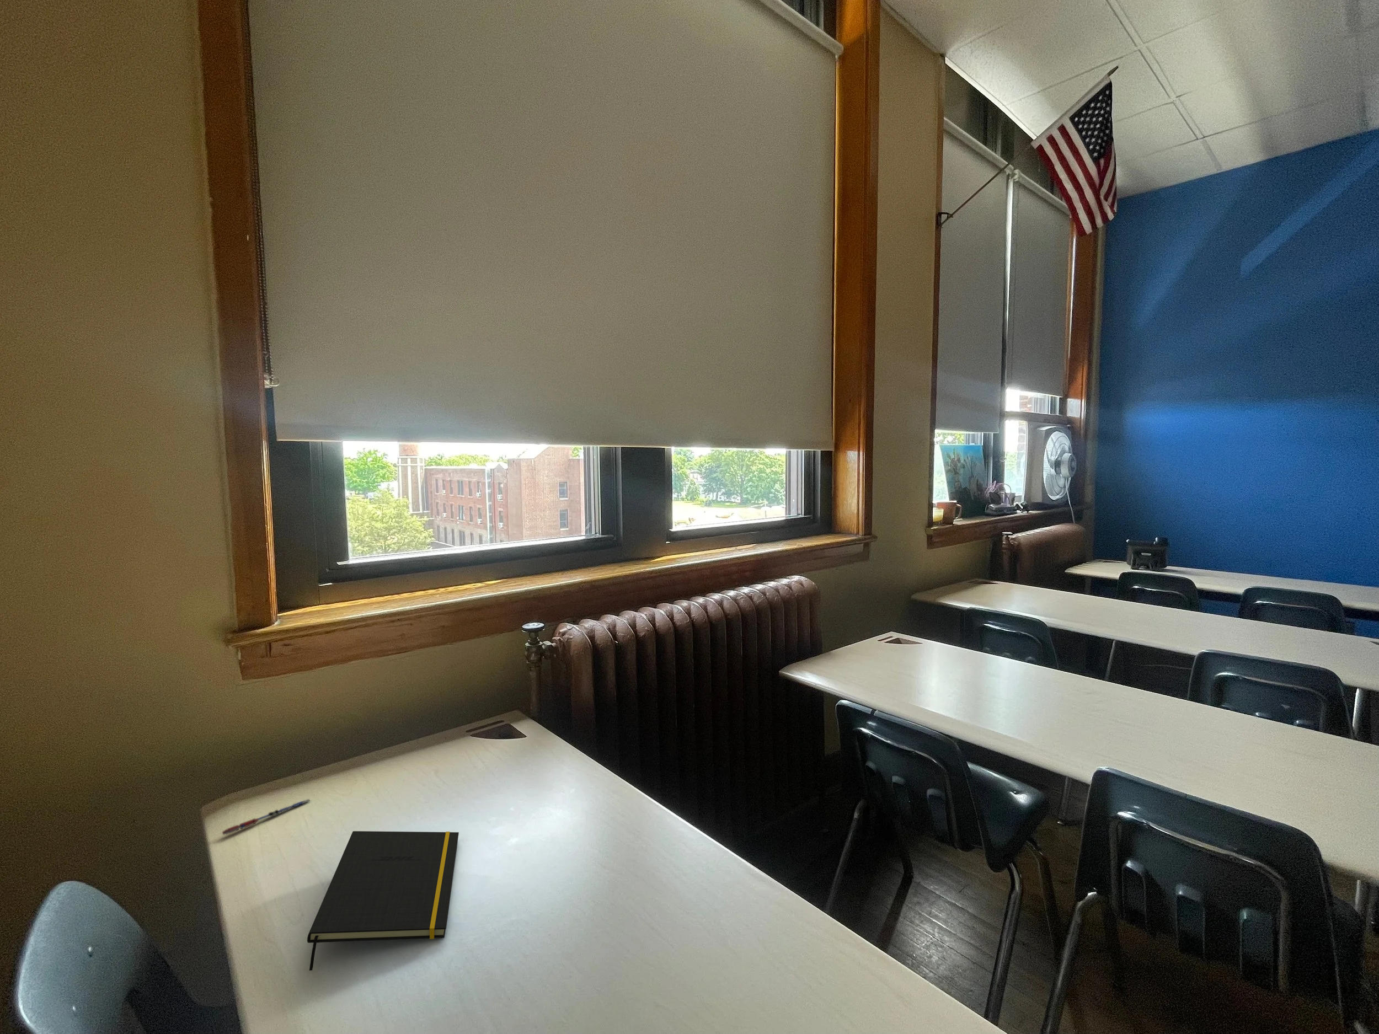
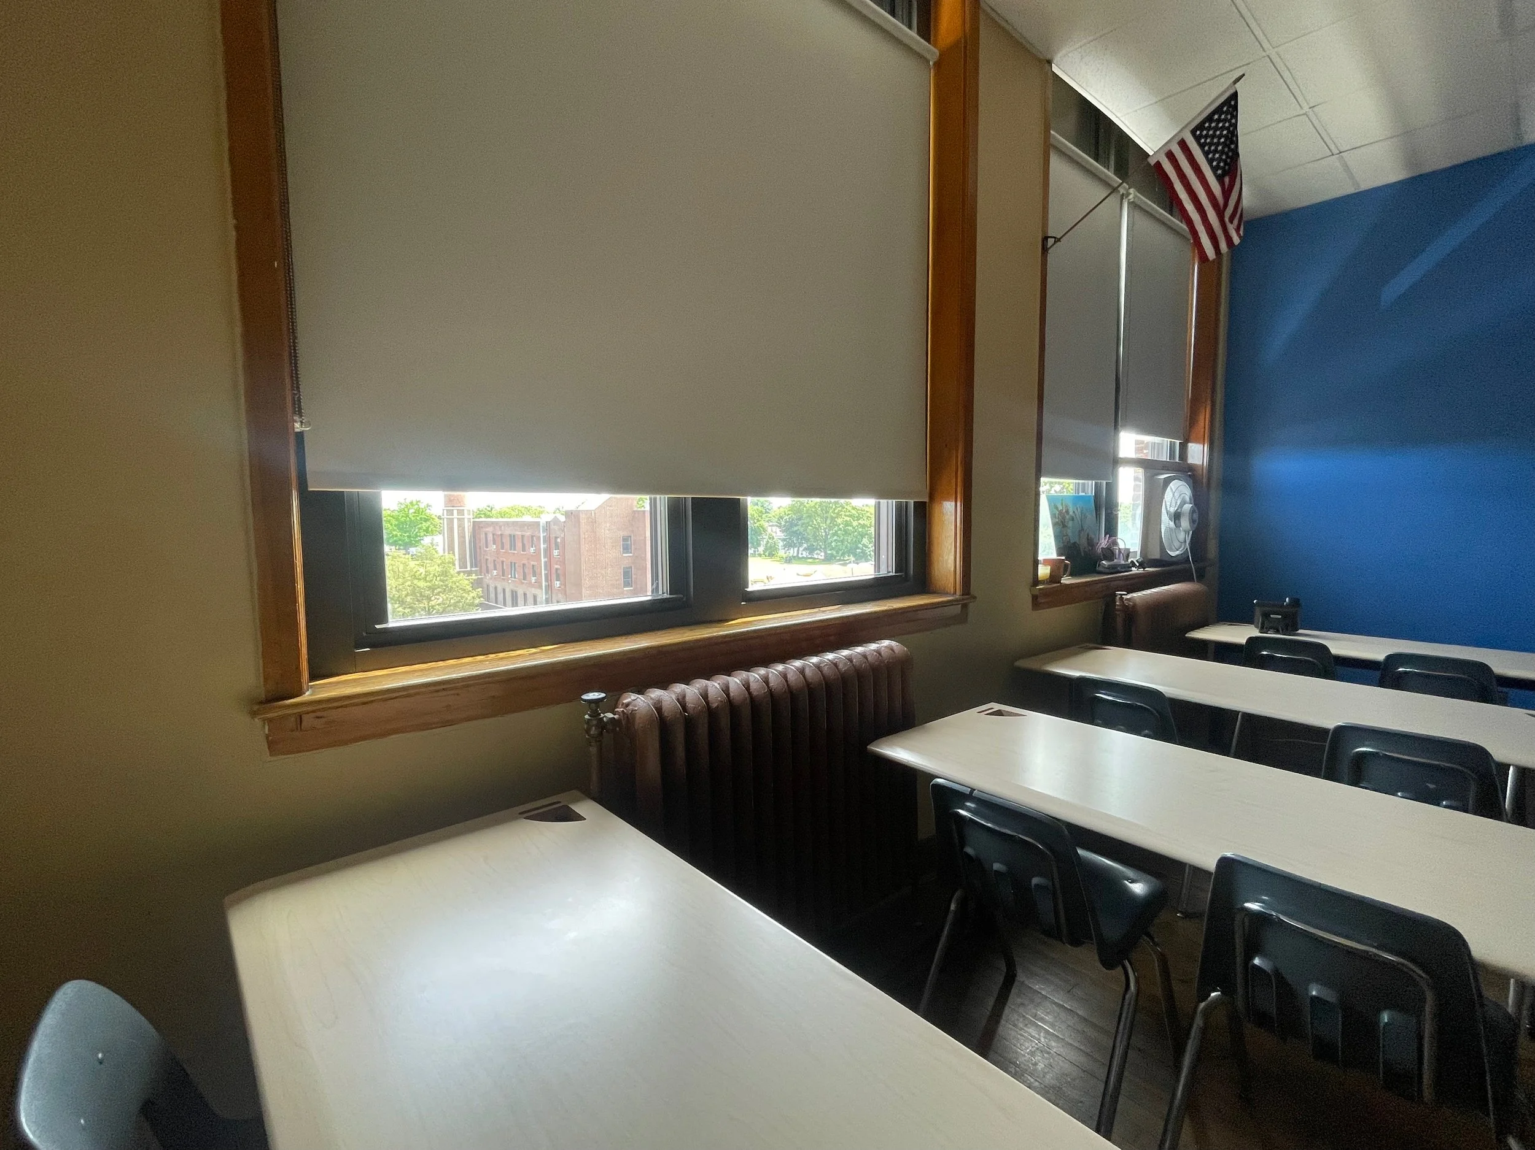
- pen (268, 815)
- notepad (394, 879)
